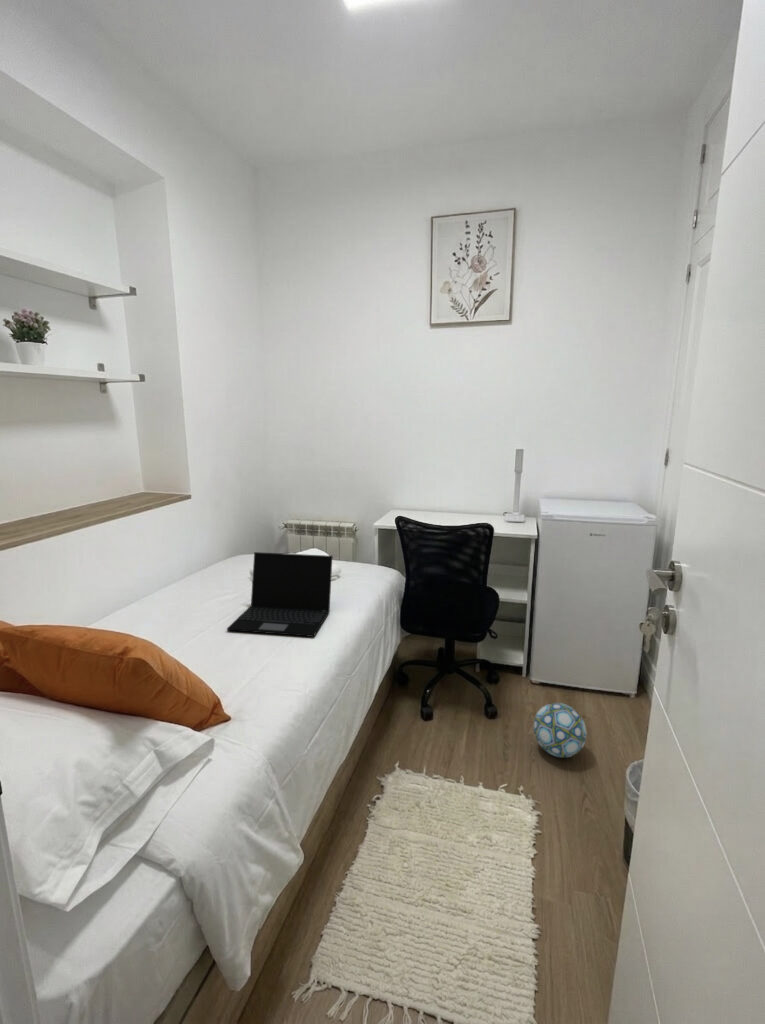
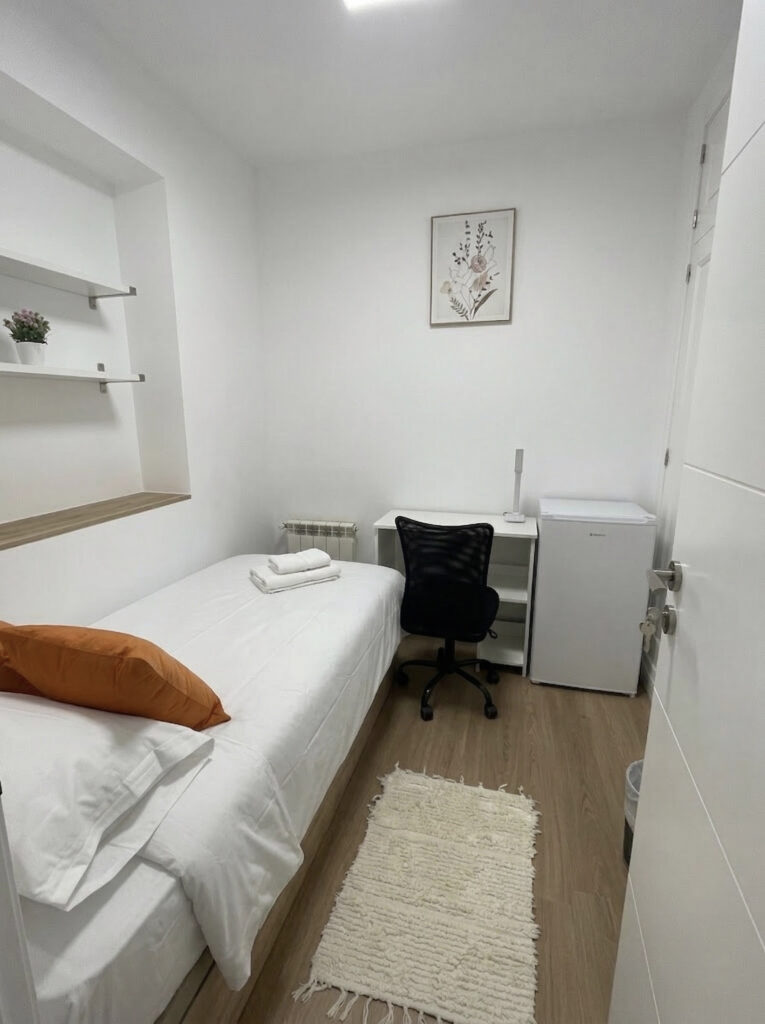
- laptop (282, 591)
- ball (559, 729)
